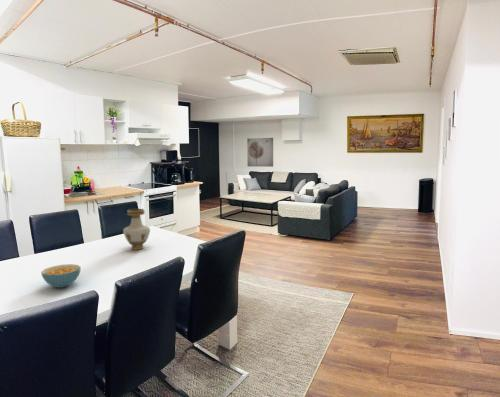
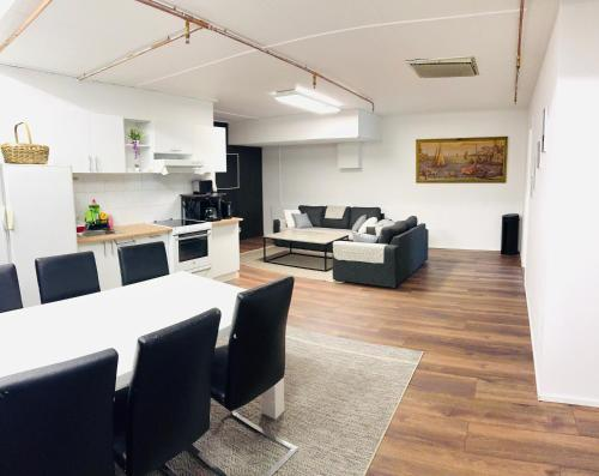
- wall art (260, 152)
- vase (136, 229)
- cereal bowl (61, 277)
